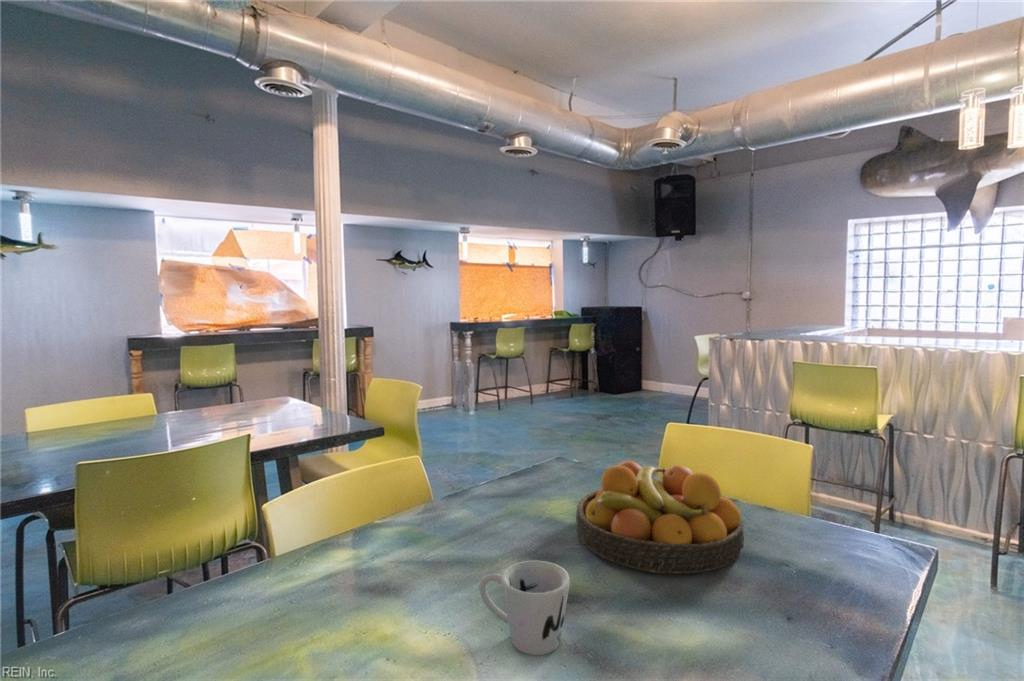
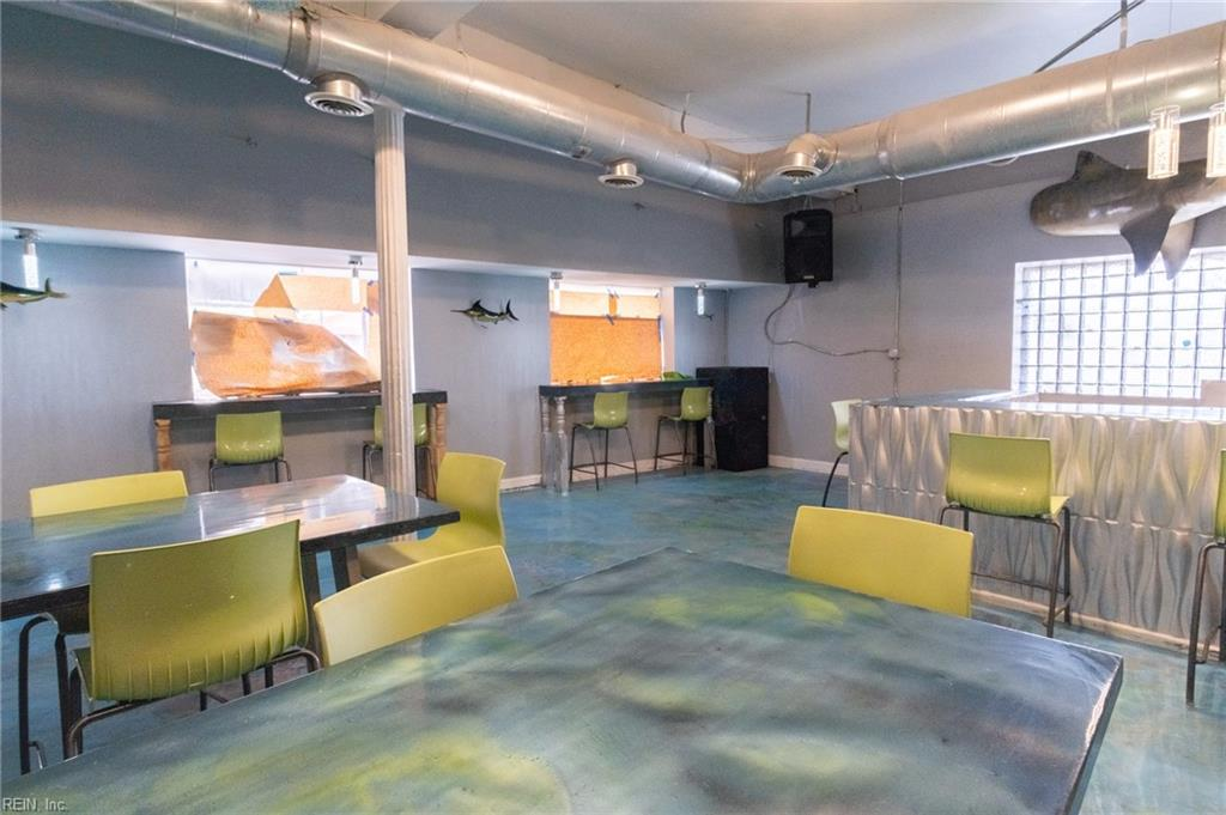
- mug (522, 604)
- fruit bowl (656, 500)
